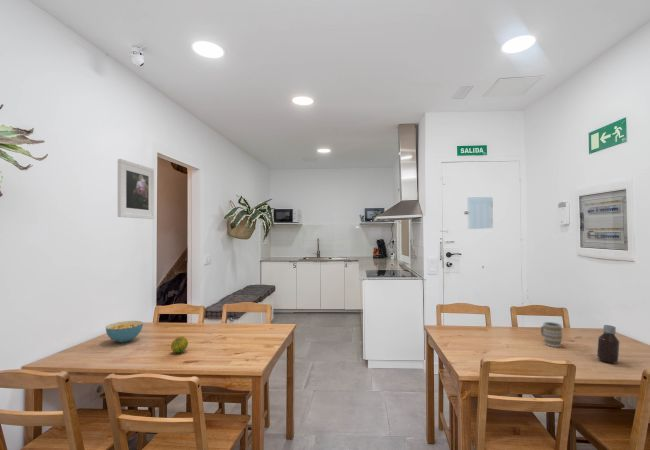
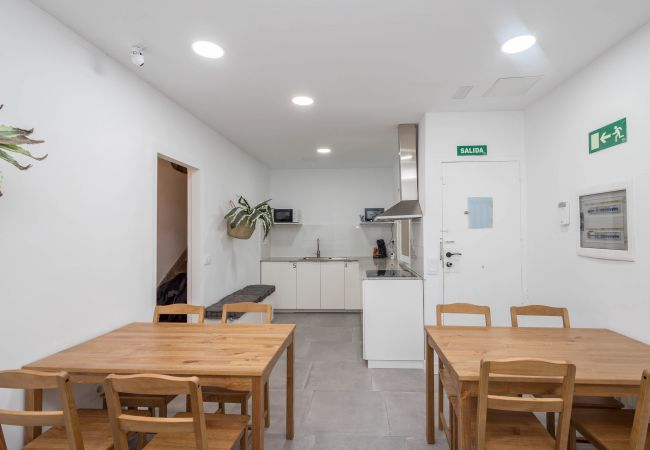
- fruit (179, 344)
- bottle (608, 343)
- cereal bowl (124, 332)
- mug (550, 333)
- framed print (137, 191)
